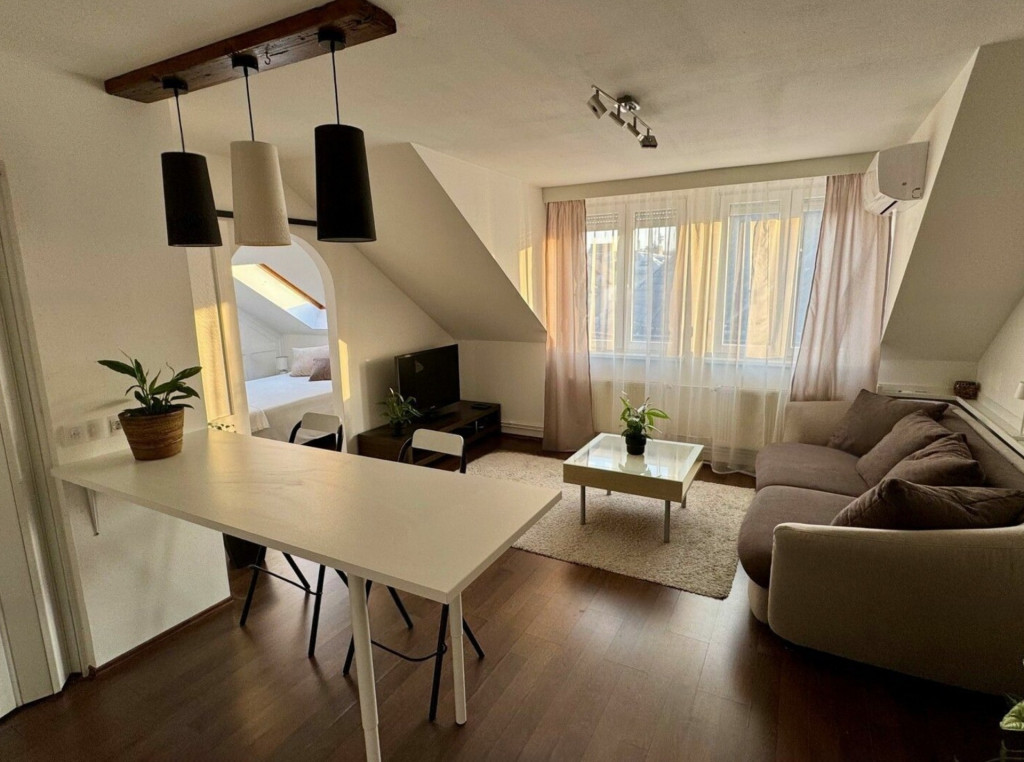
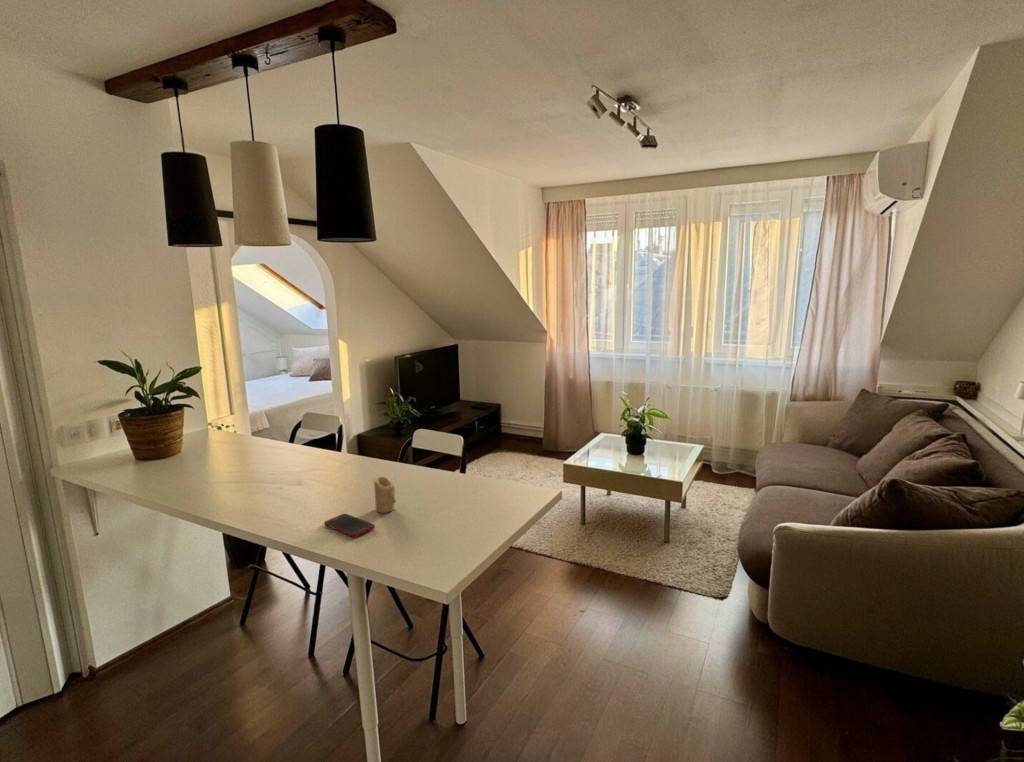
+ cell phone (349, 525)
+ candle (385, 494)
